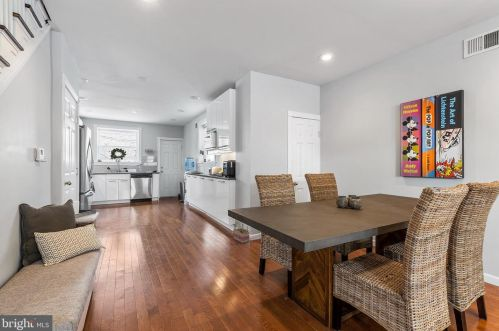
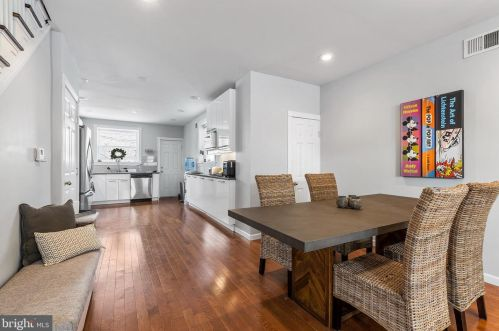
- basket (241, 230)
